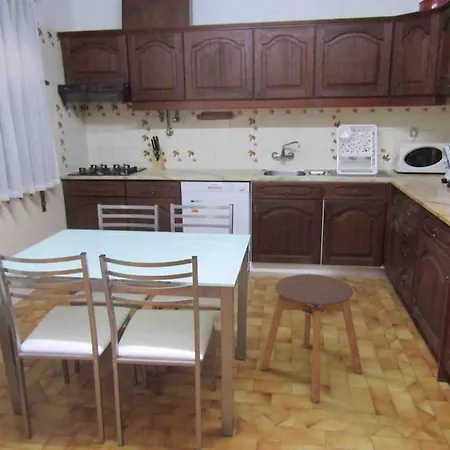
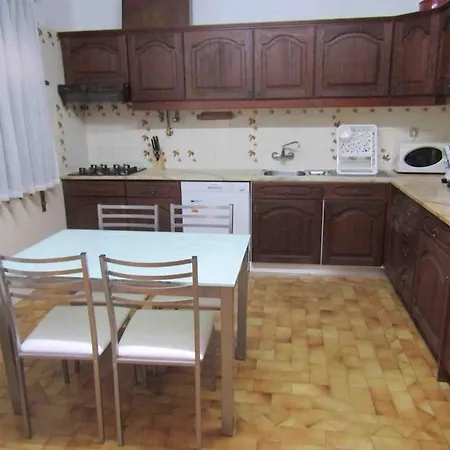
- stool (313, 327)
